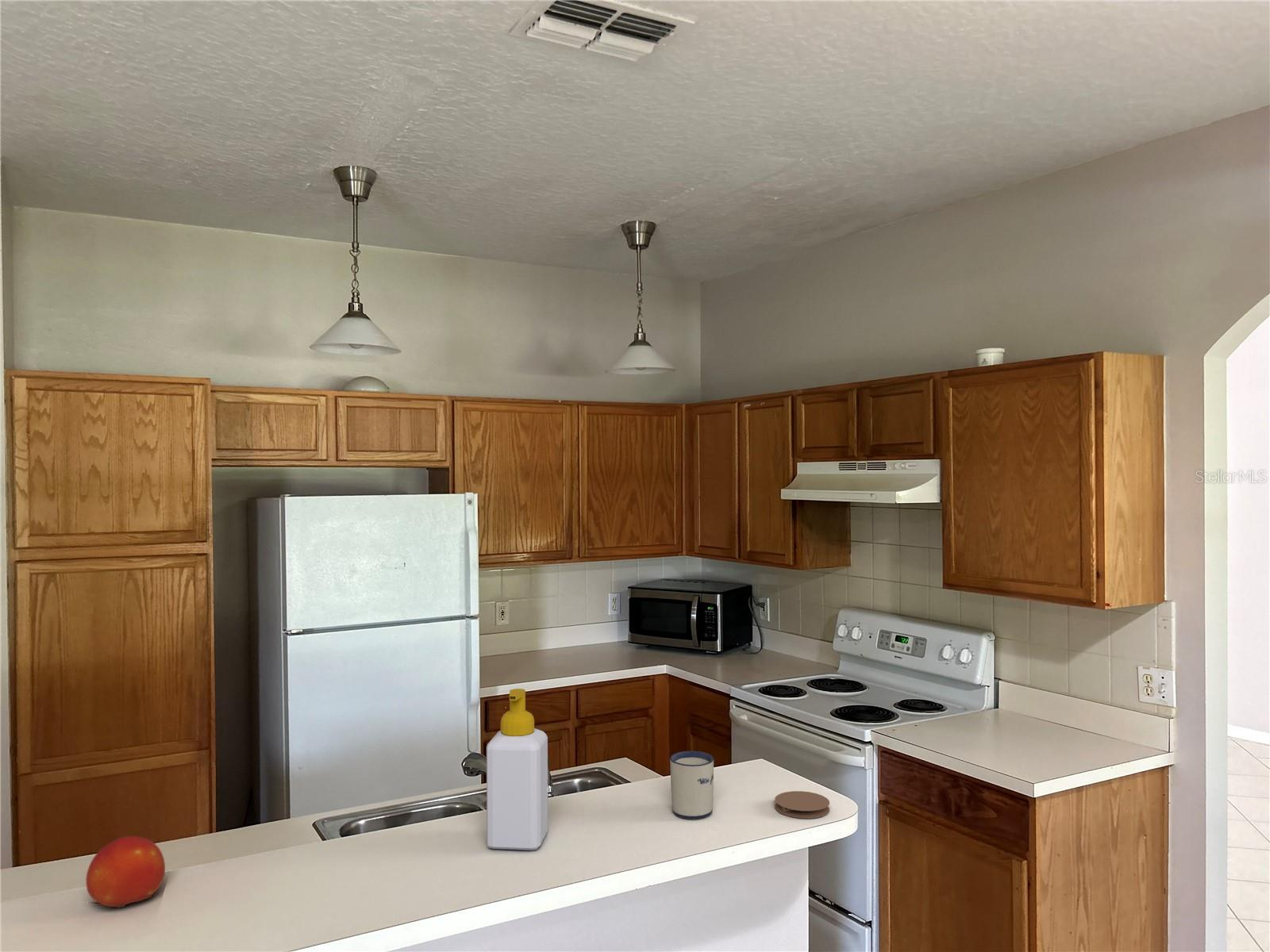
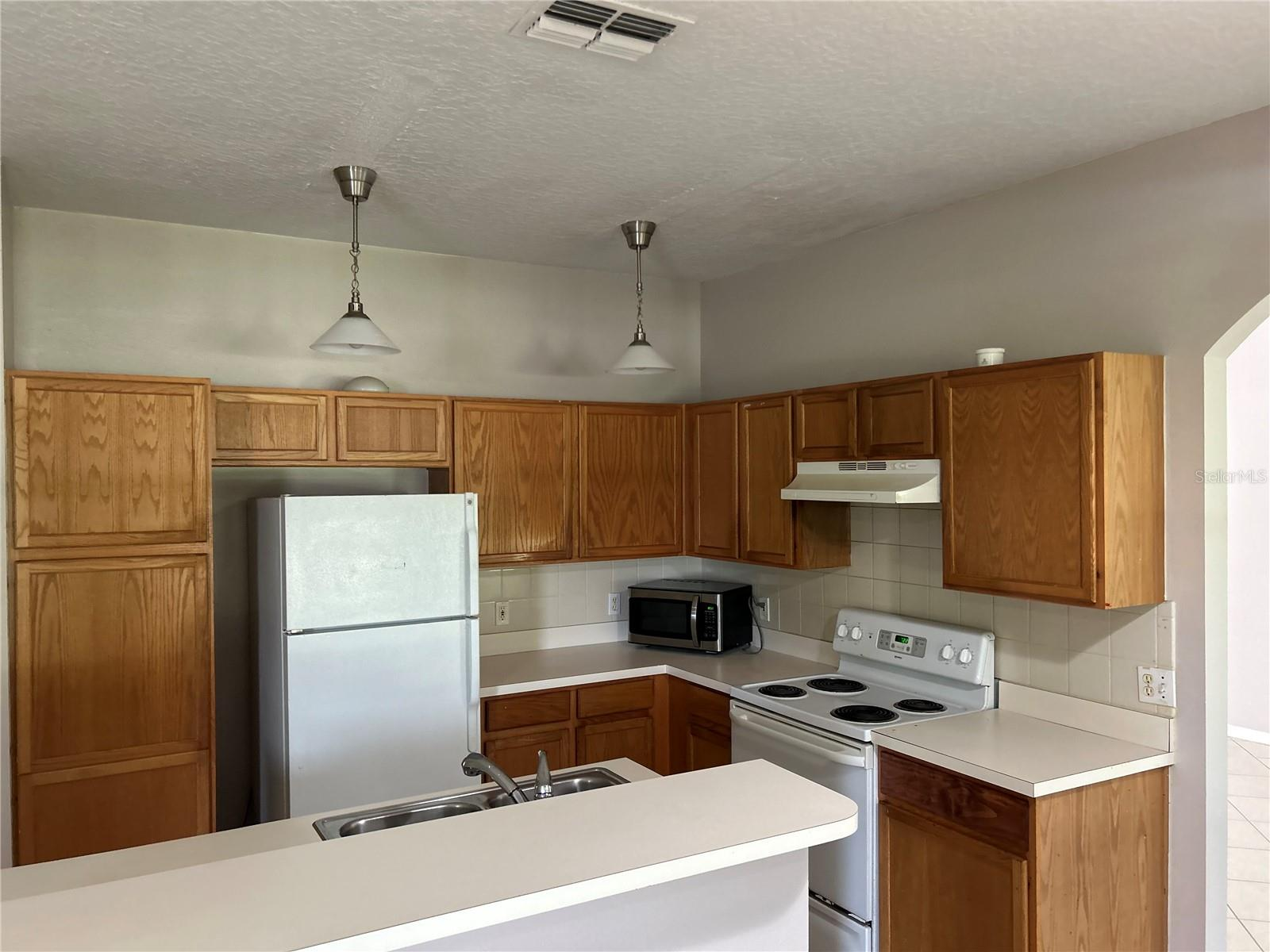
- mug (693, 781)
- coaster (802, 804)
- fruit (125, 869)
- soap bottle (518, 765)
